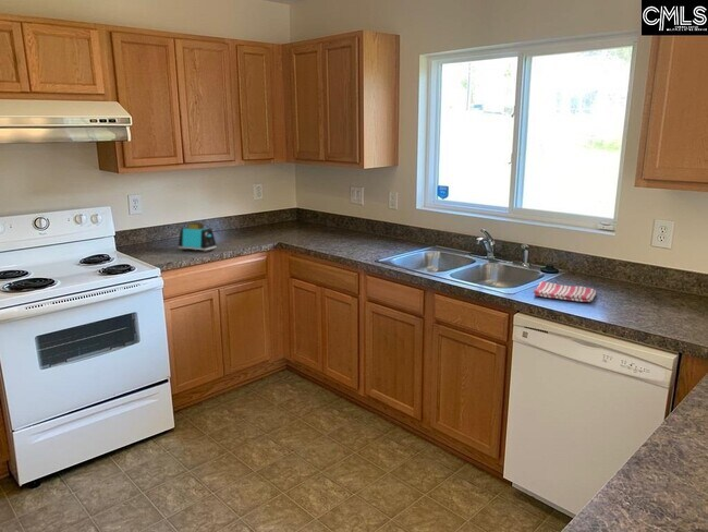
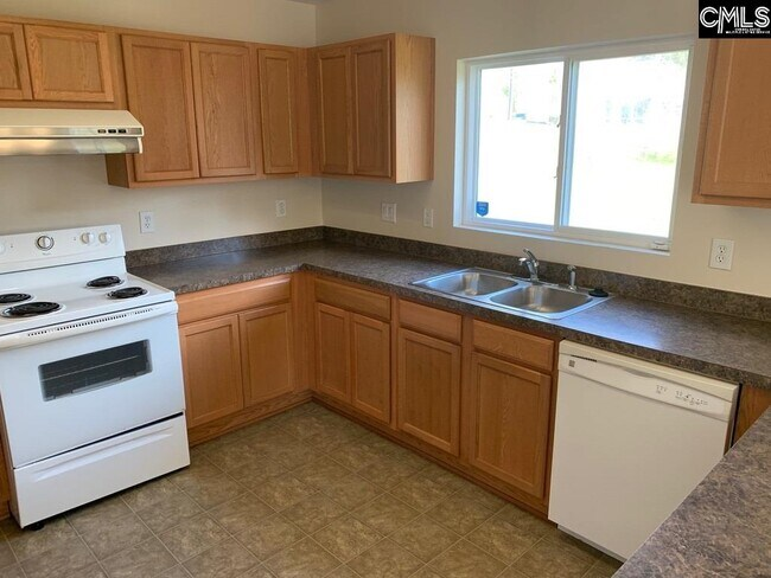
- dish towel (564, 291)
- toaster (196, 237)
